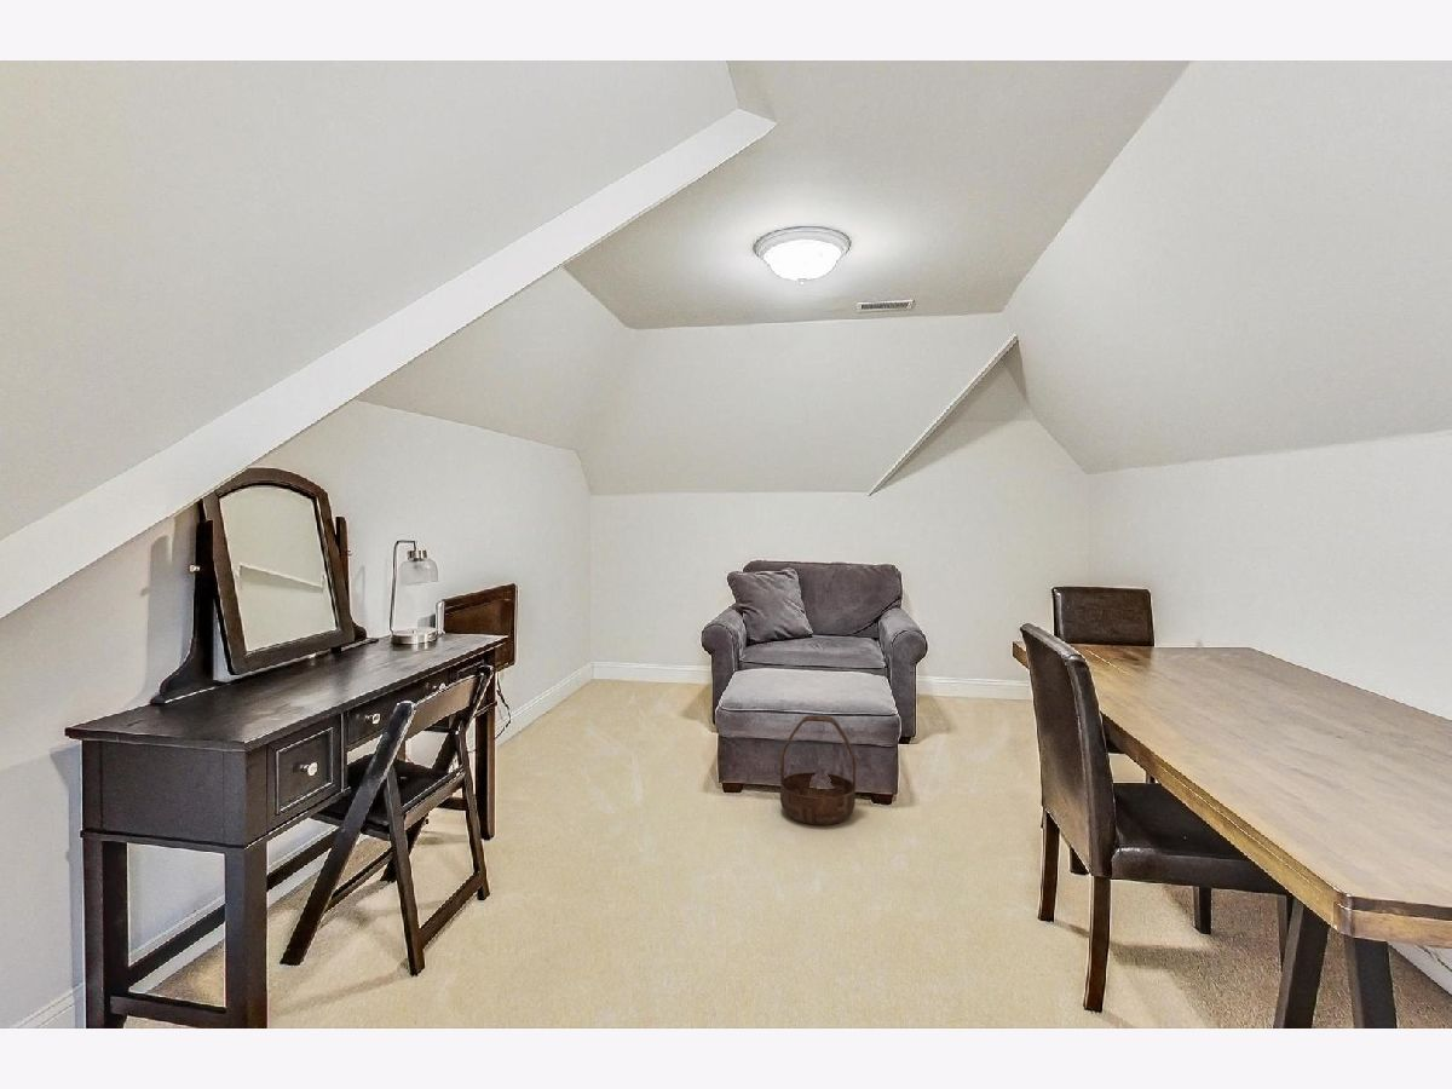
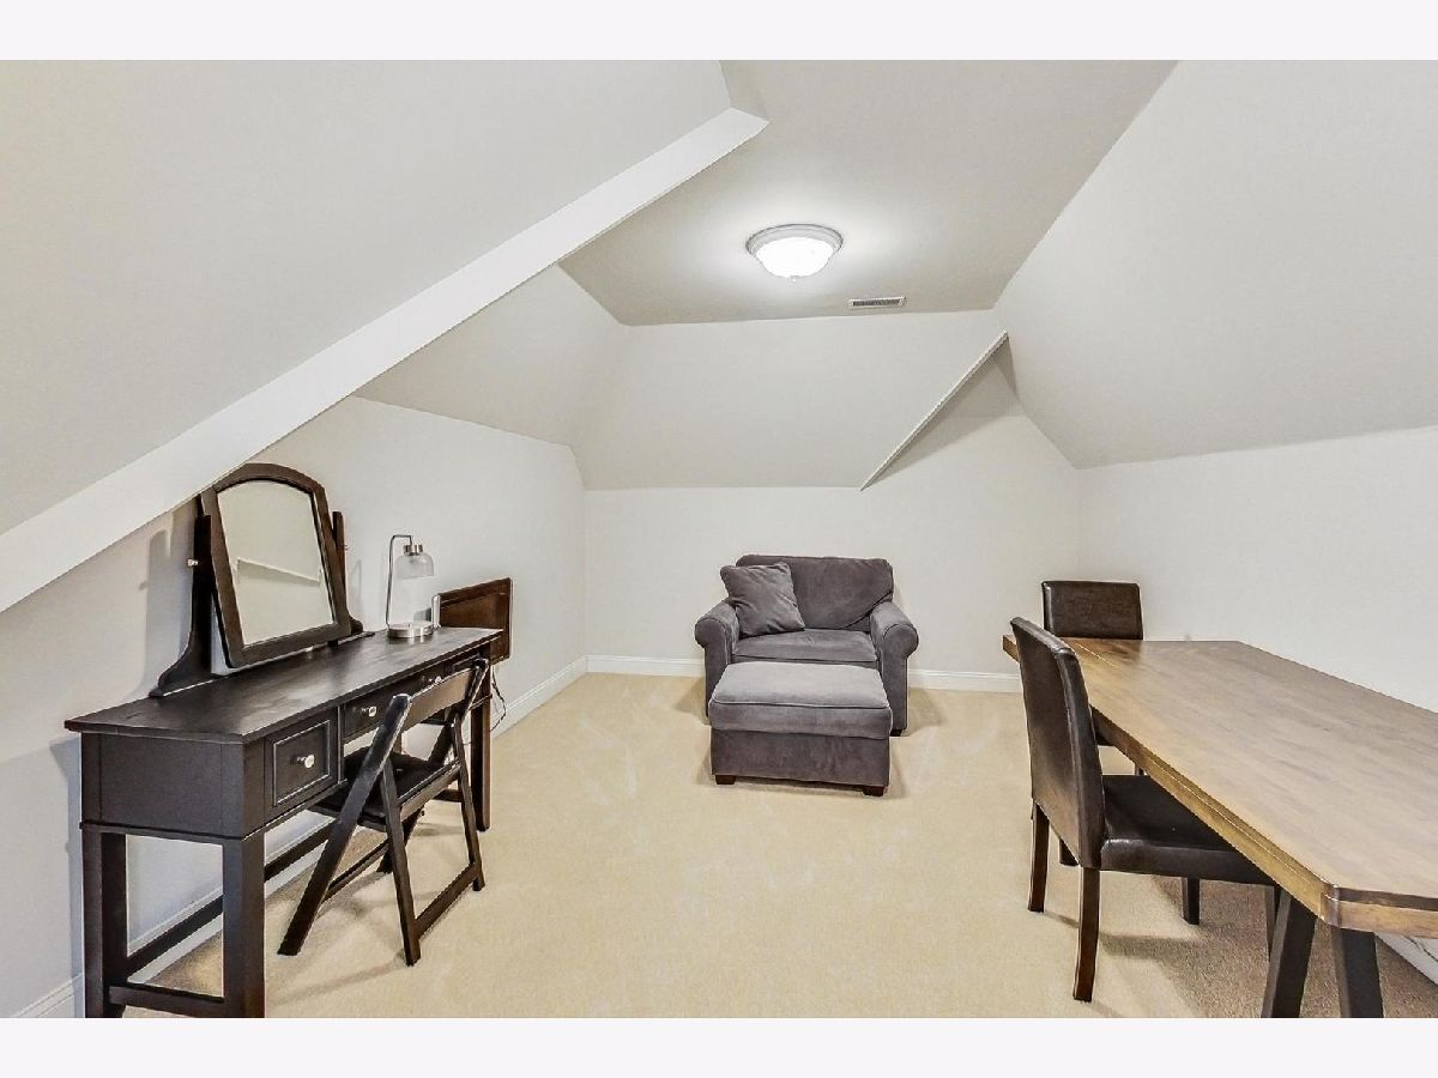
- basket (818, 772)
